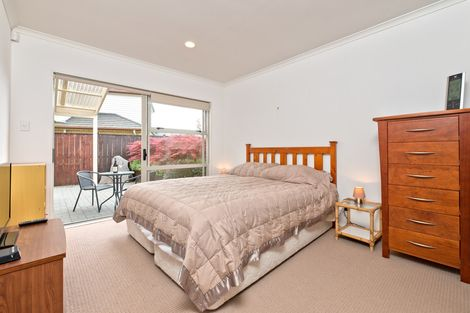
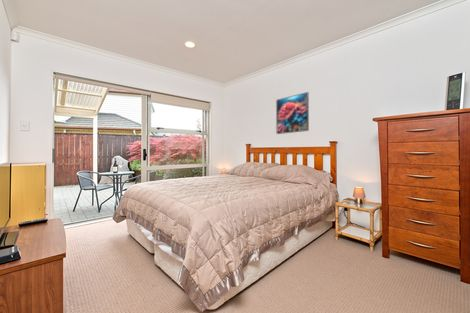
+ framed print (291, 114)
